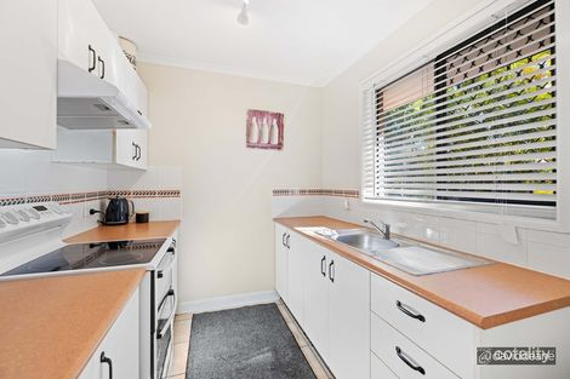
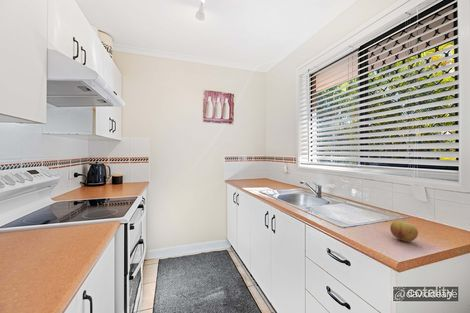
+ fruit (403, 230)
